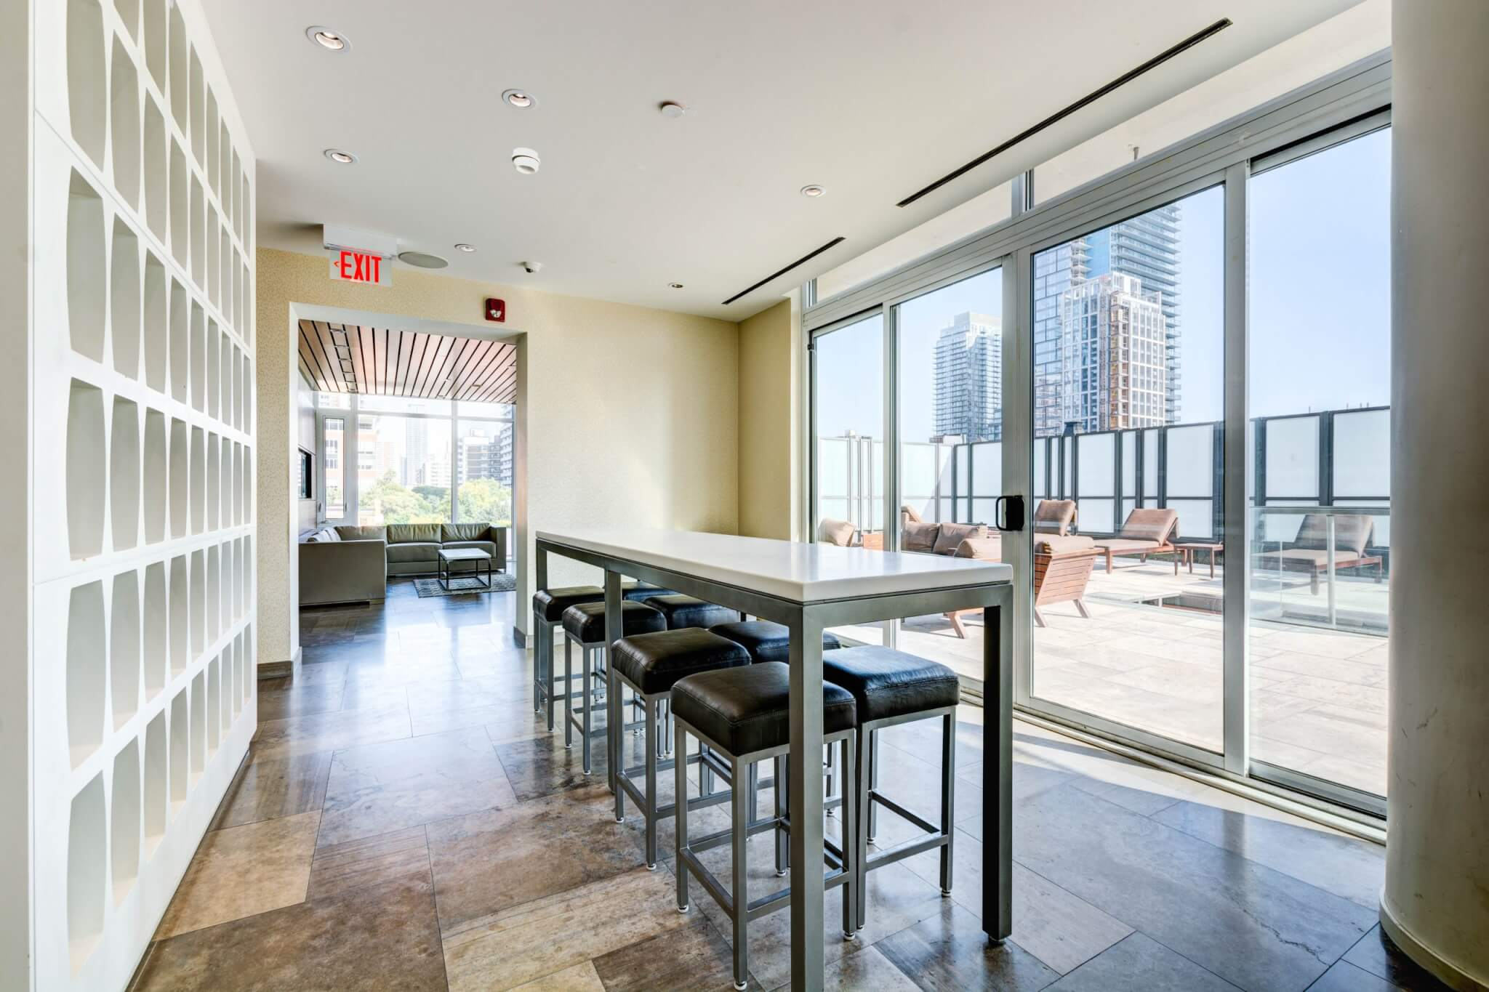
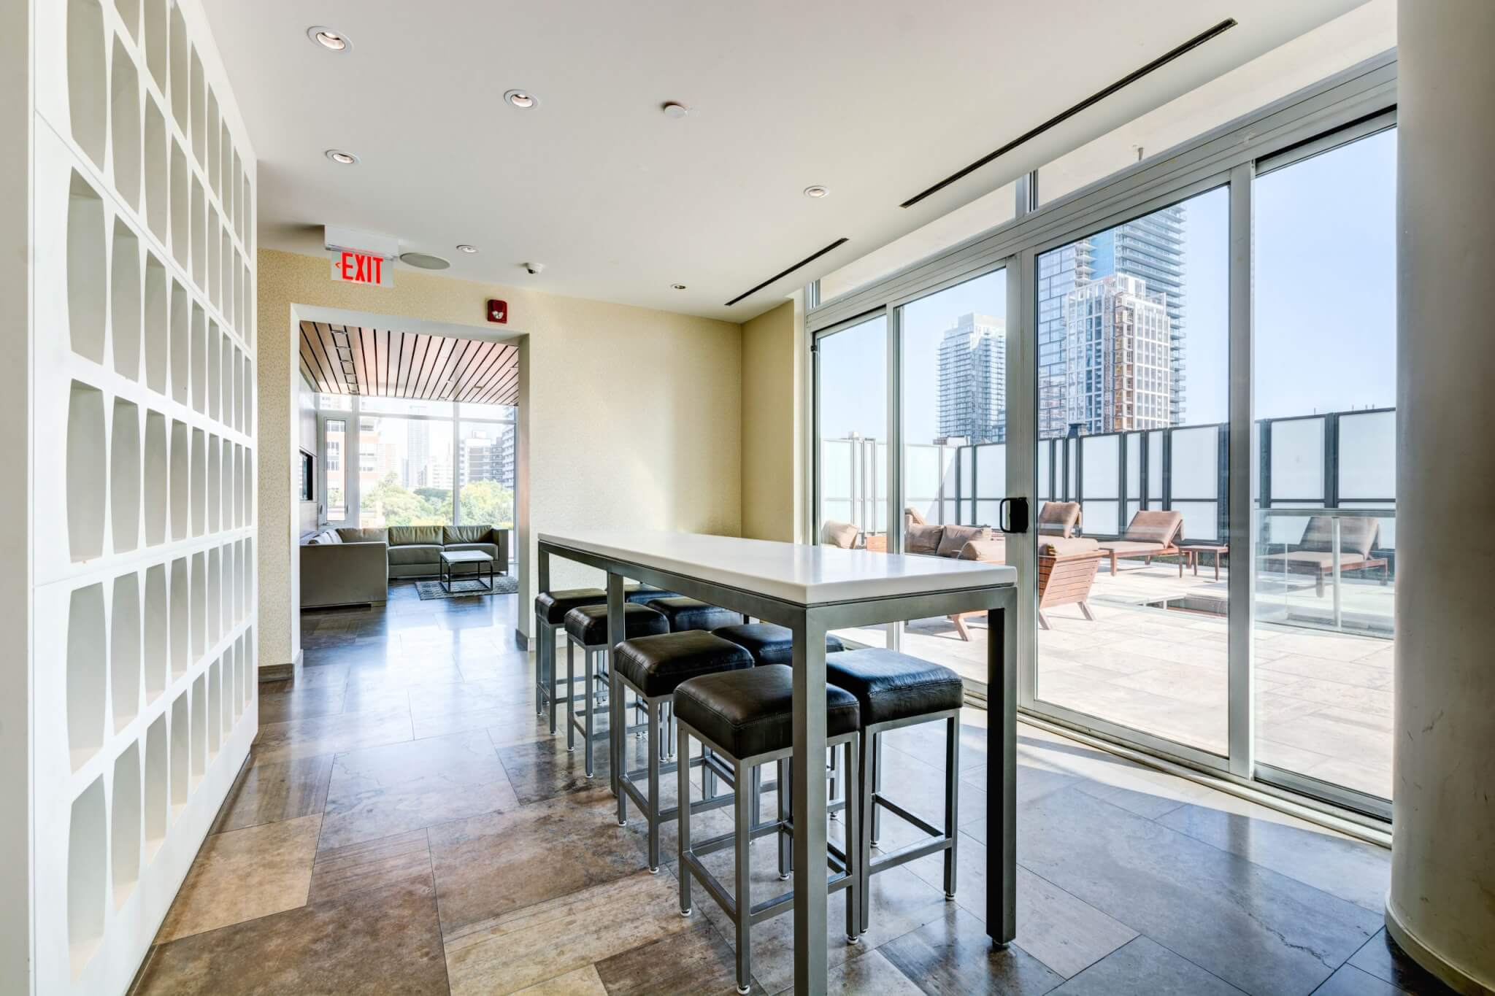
- smoke detector (526, 162)
